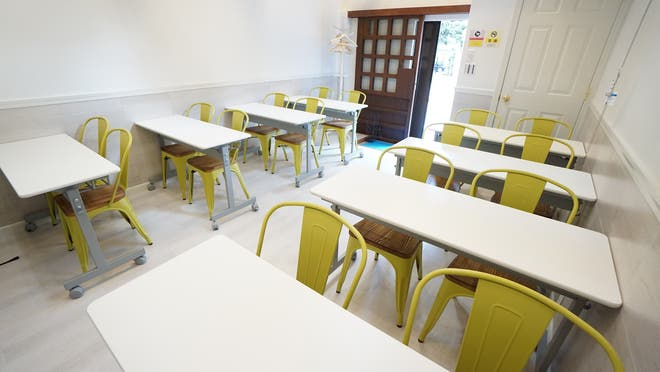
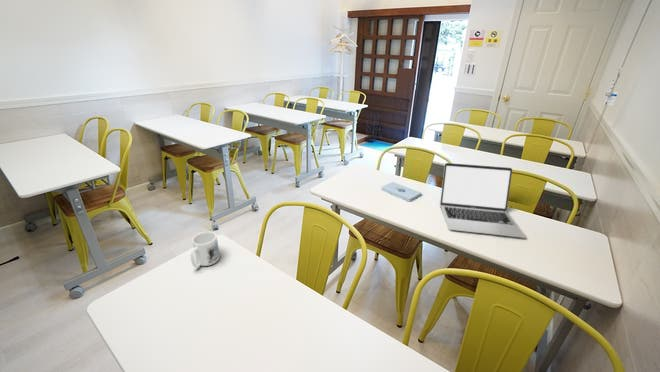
+ notepad (400, 191)
+ mug (203, 251)
+ laptop (482, 197)
